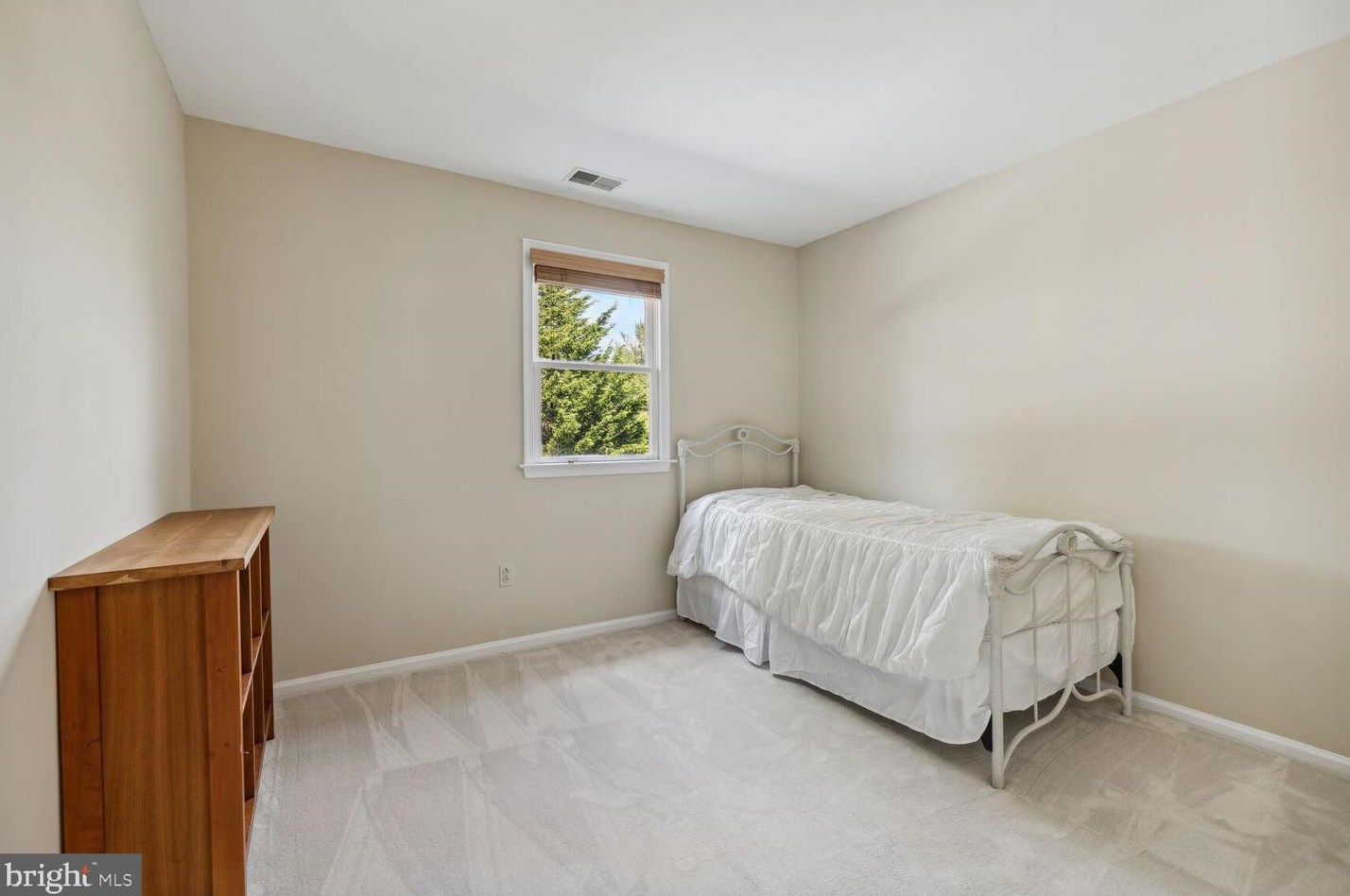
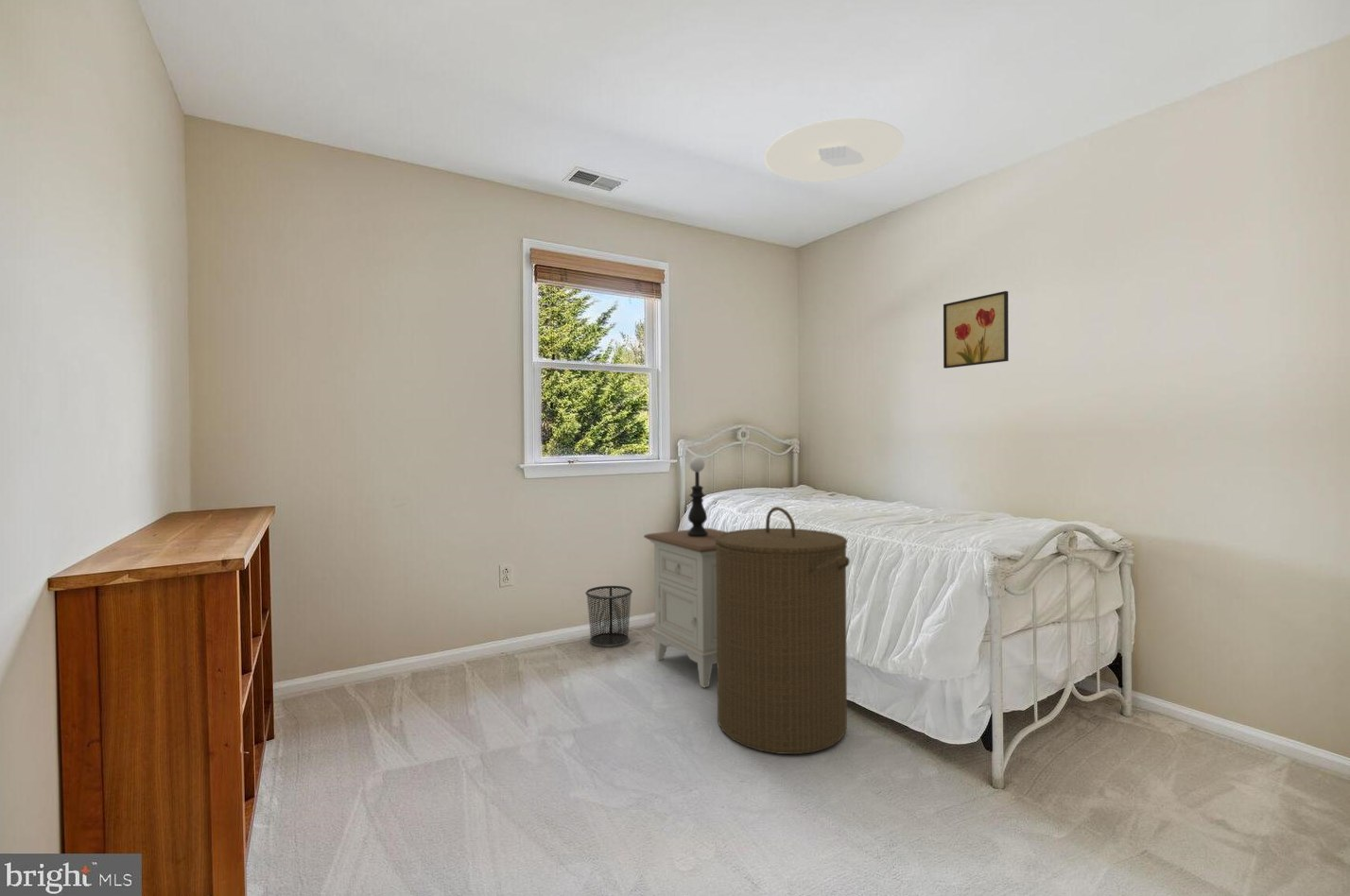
+ waste bin (609, 616)
+ ceiling light (832, 146)
+ laundry hamper (780, 615)
+ table lamp (697, 495)
+ nightstand (703, 601)
+ wall art (975, 331)
